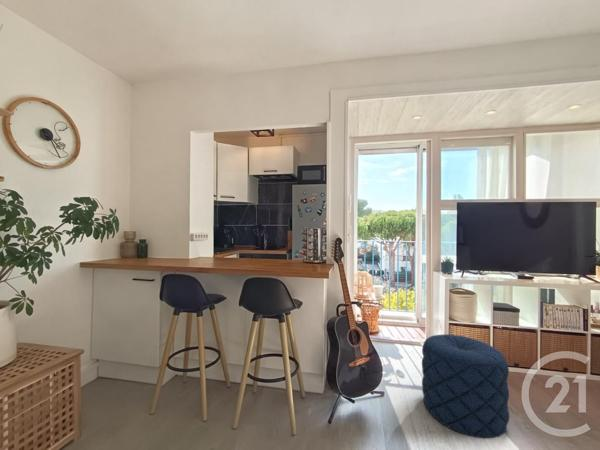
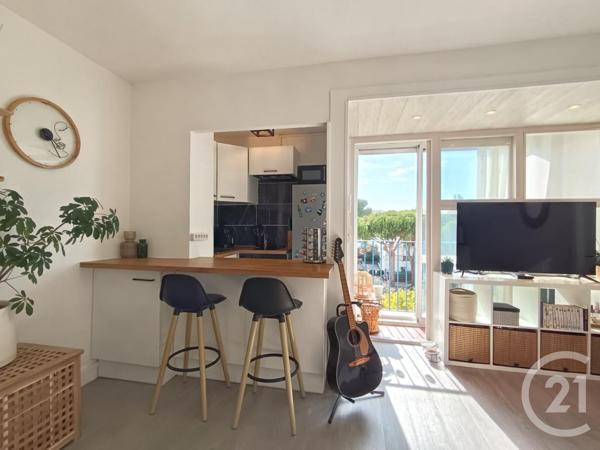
- pouf (462, 377)
